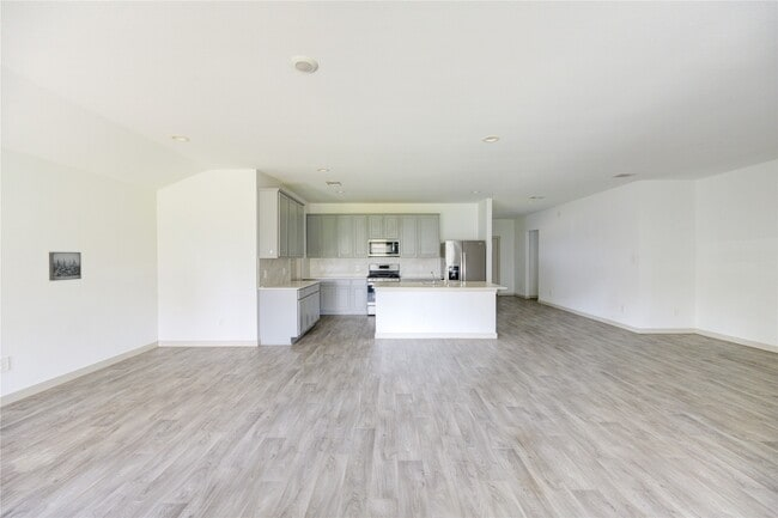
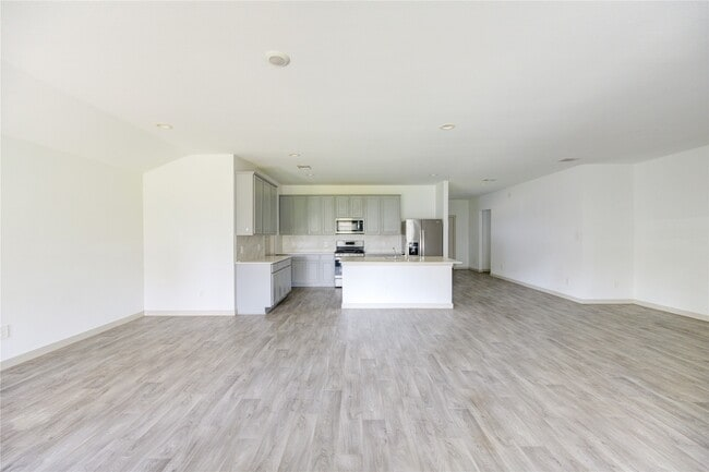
- wall art (65, 266)
